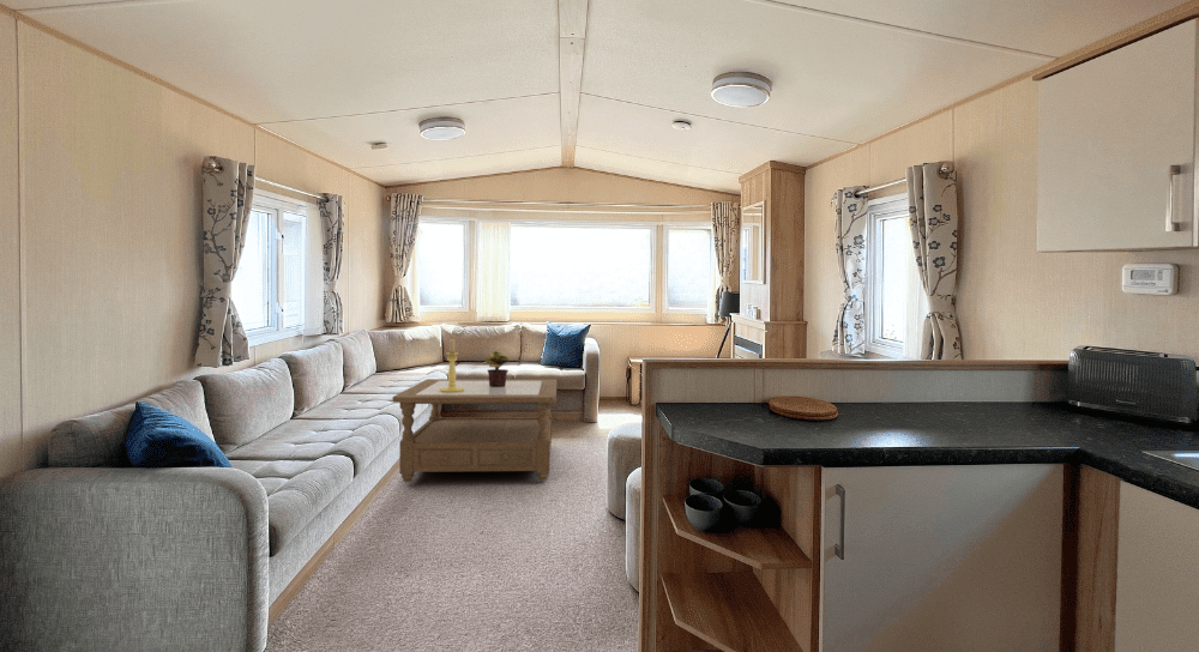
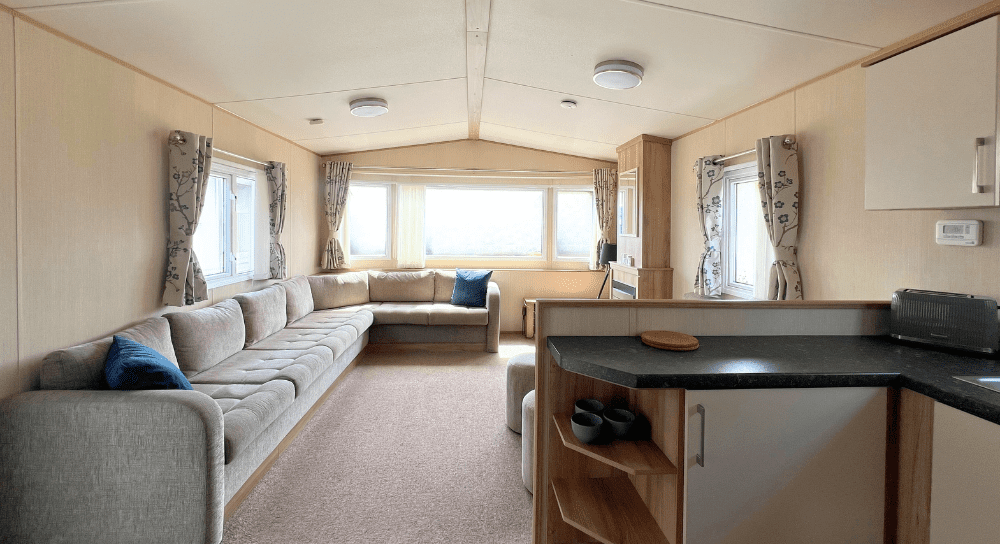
- candle holder (452, 363)
- potted plant (495, 368)
- coffee table (484, 425)
